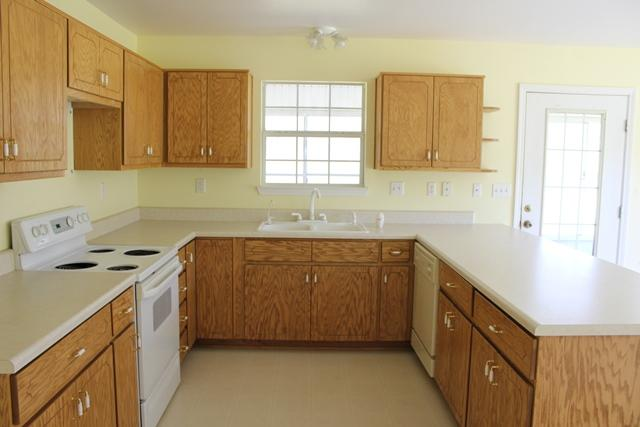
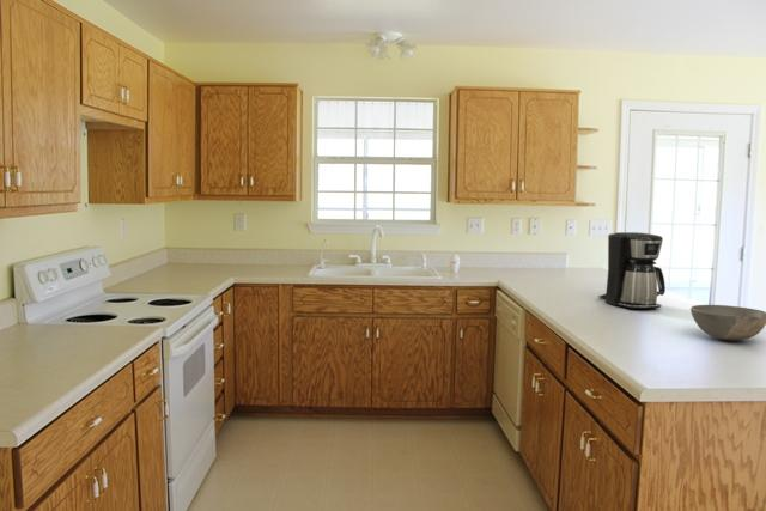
+ coffee maker (634, 268)
+ bowl (728, 324)
